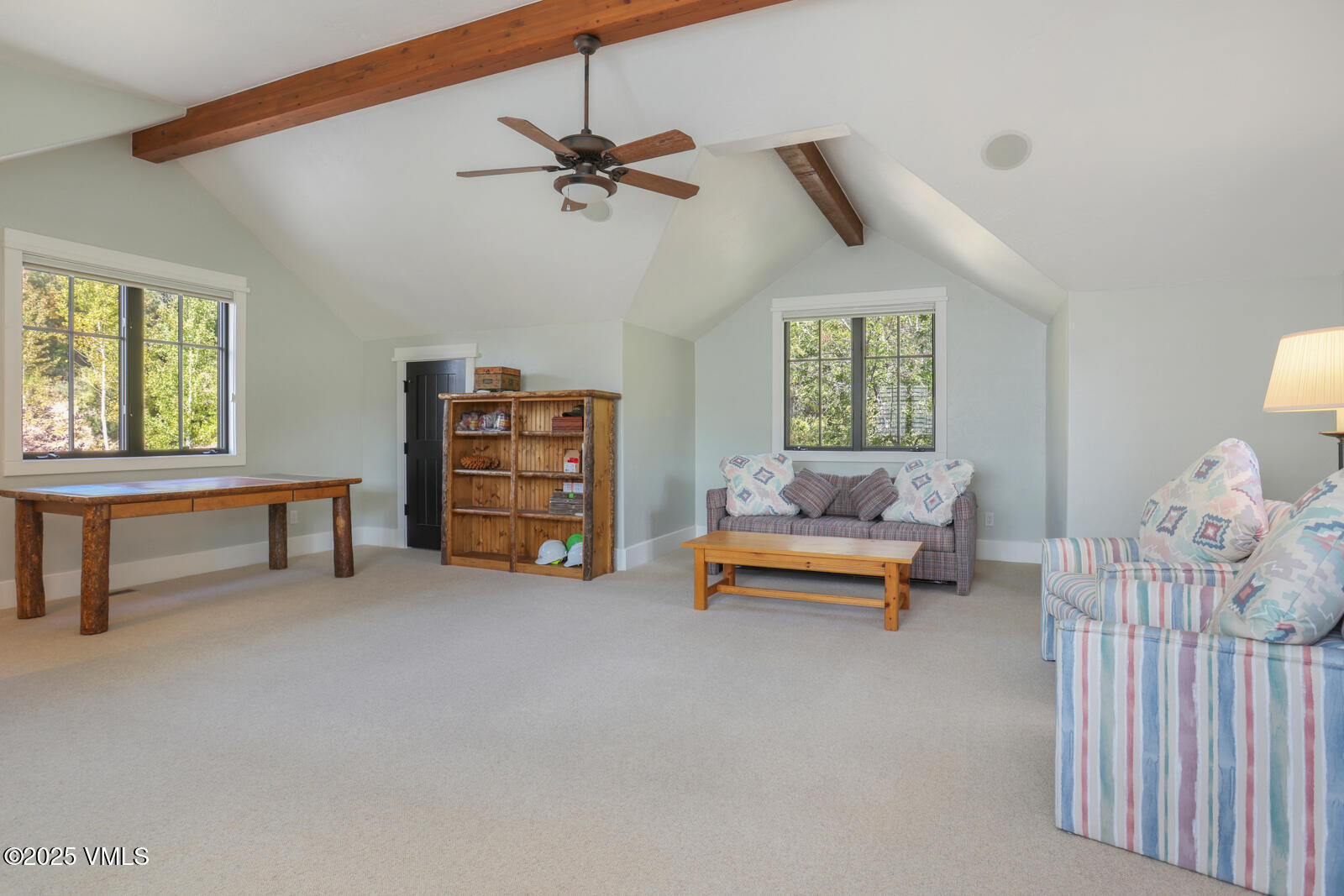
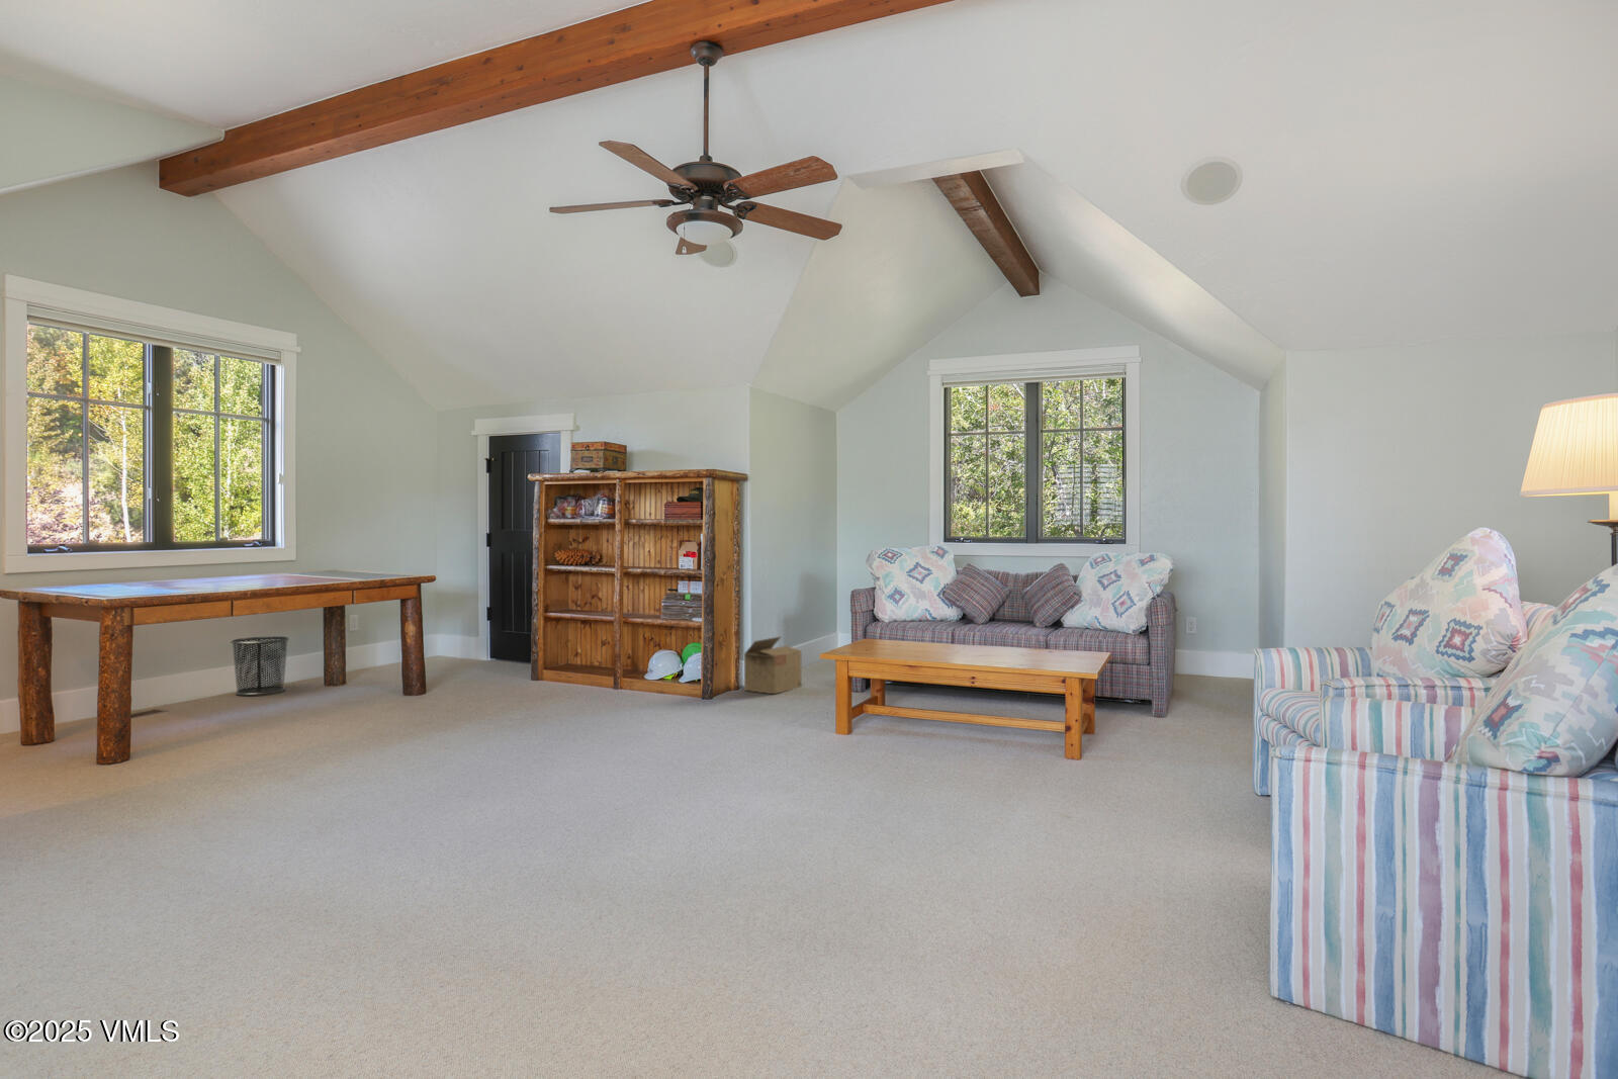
+ cardboard box (767, 665)
+ waste bin (260, 666)
